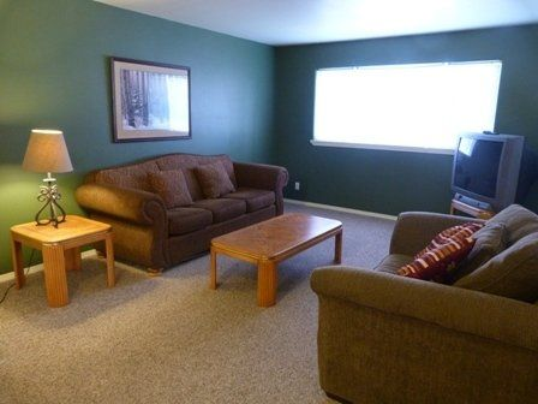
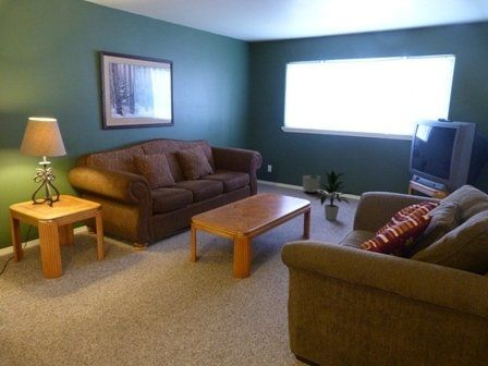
+ indoor plant (332, 193)
+ planter (310, 184)
